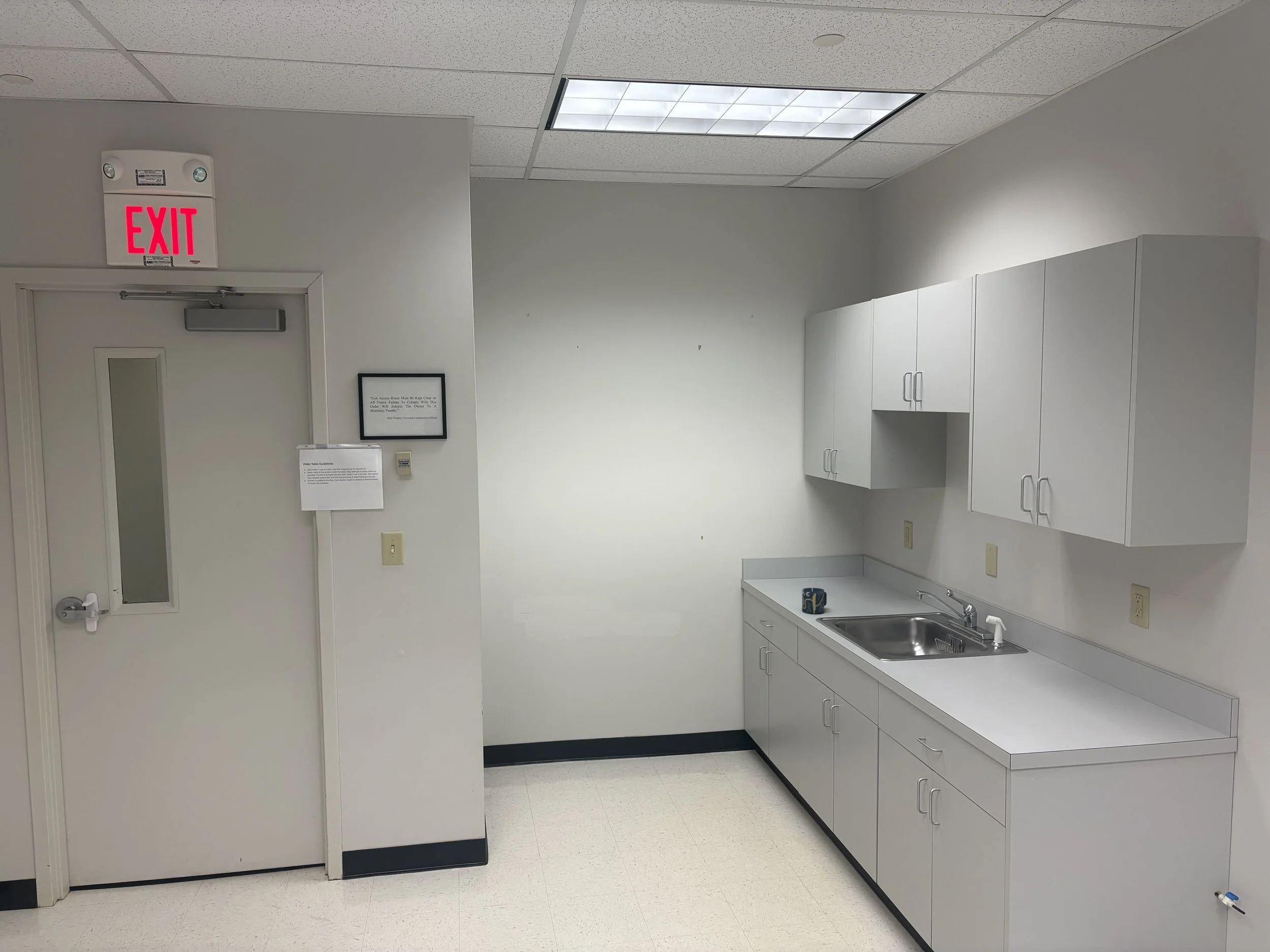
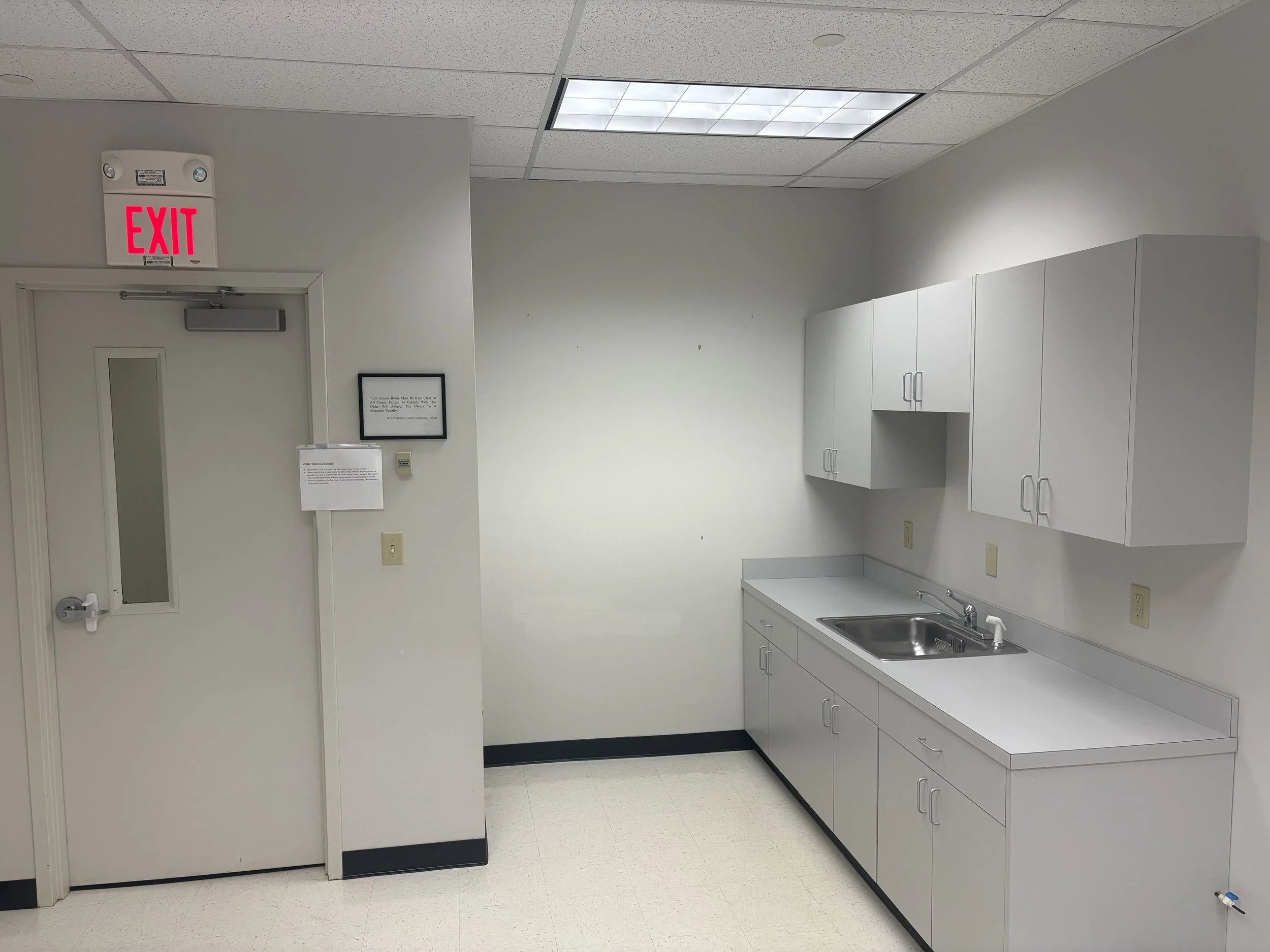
- cup (815, 600)
